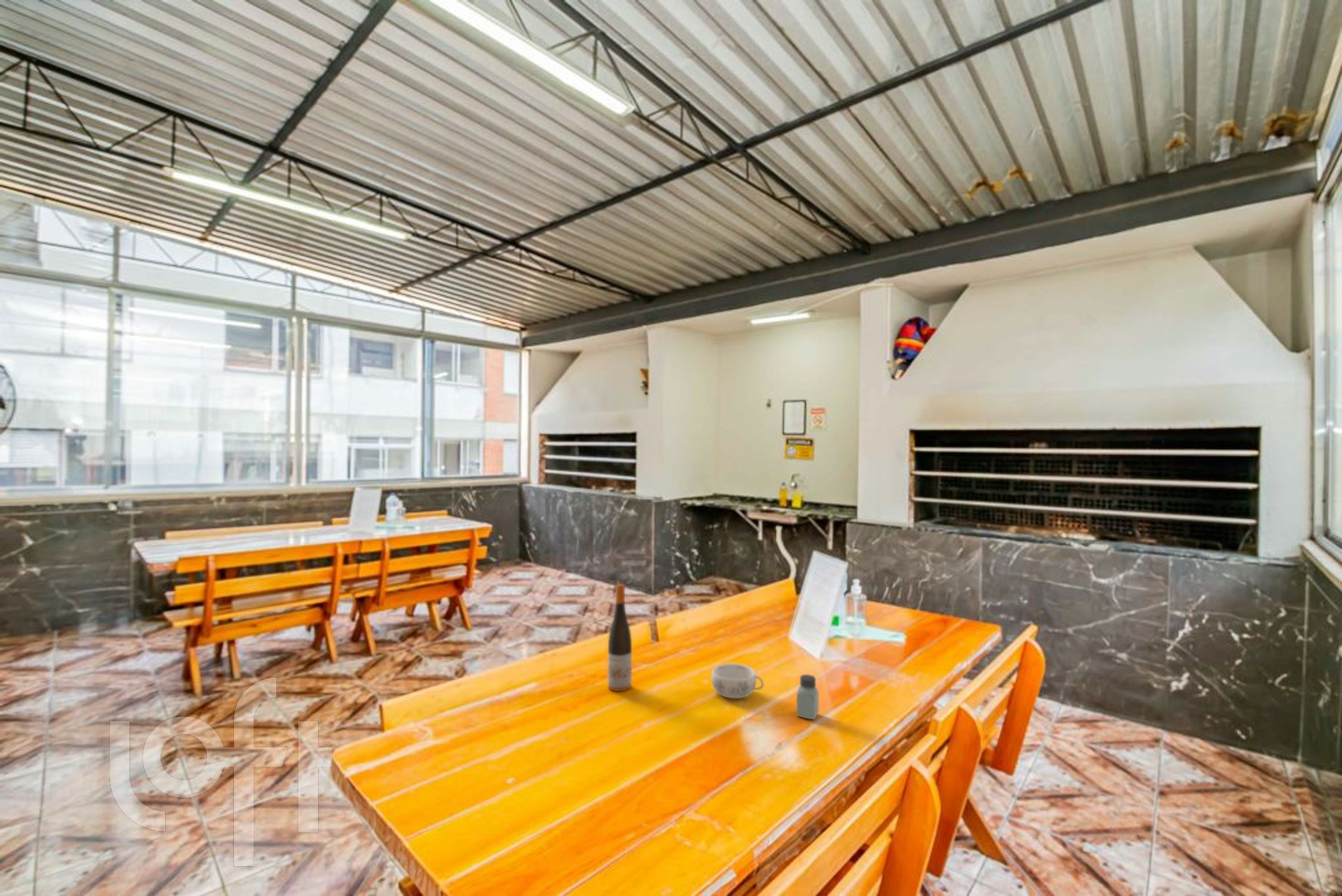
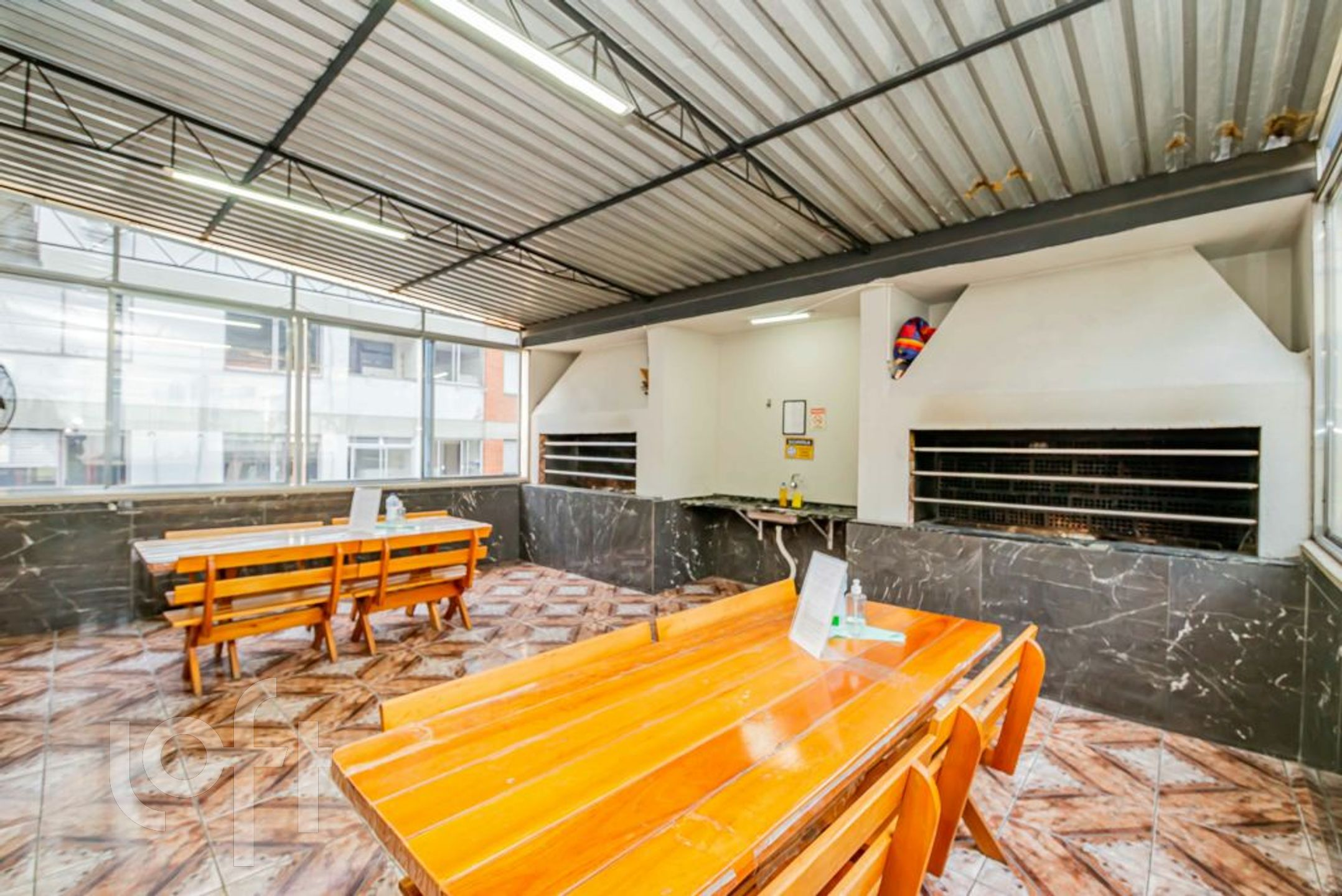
- saltshaker (807, 696)
- wine bottle (620, 635)
- decorative bowl (737, 683)
